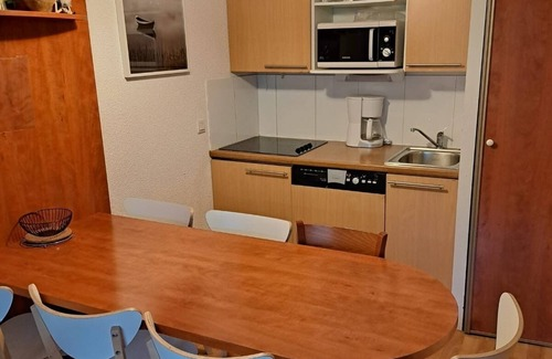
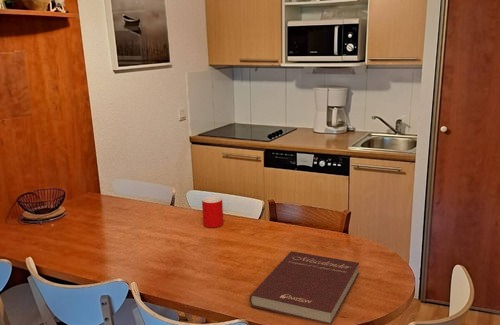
+ cup (210, 210)
+ book (307, 283)
